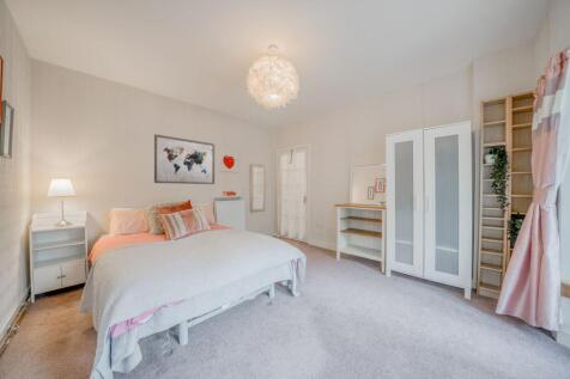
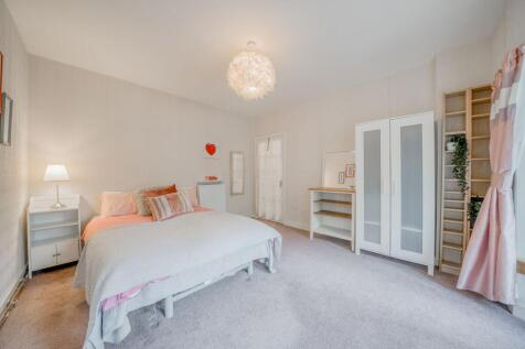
- wall art (187, 161)
